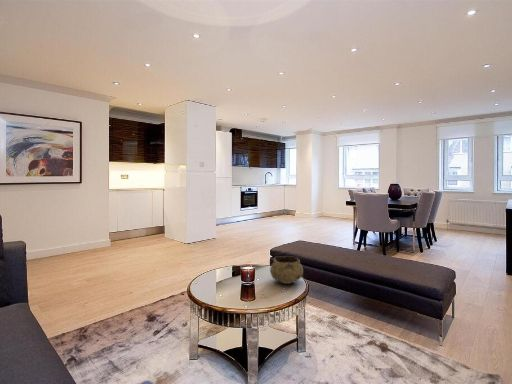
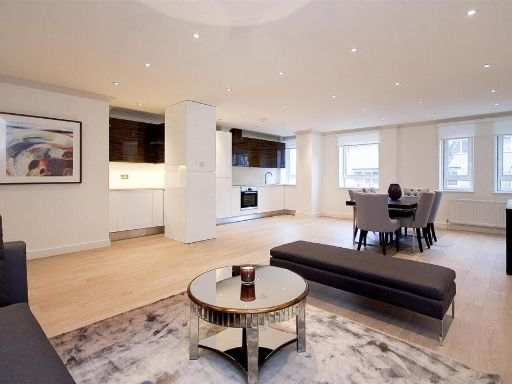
- decorative bowl (286, 270)
